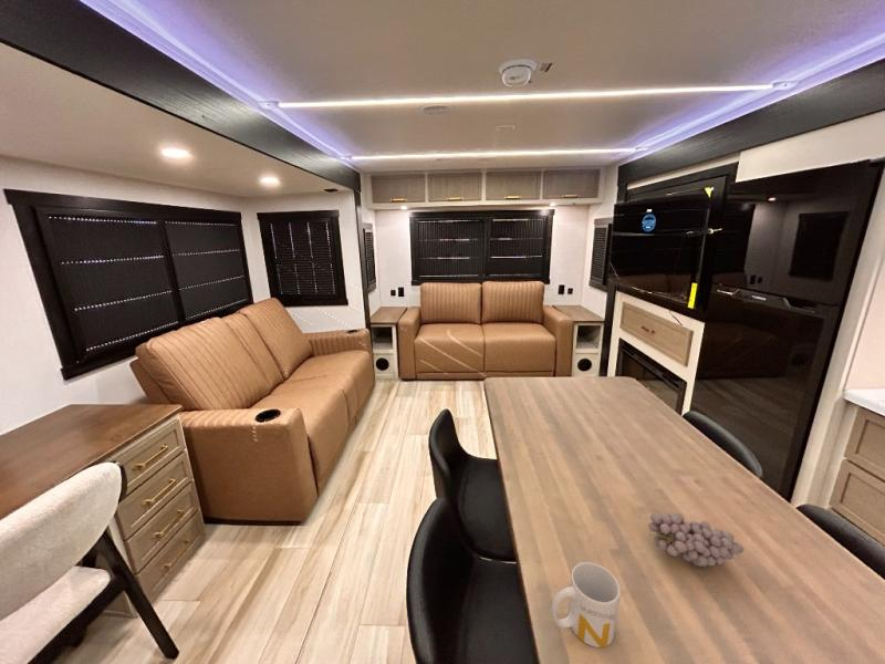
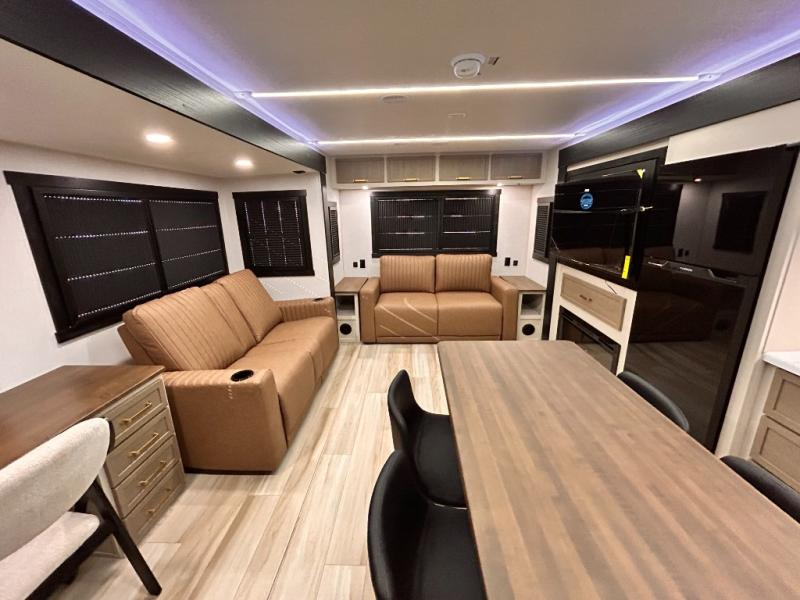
- fruit (696, 540)
- mug (587, 608)
